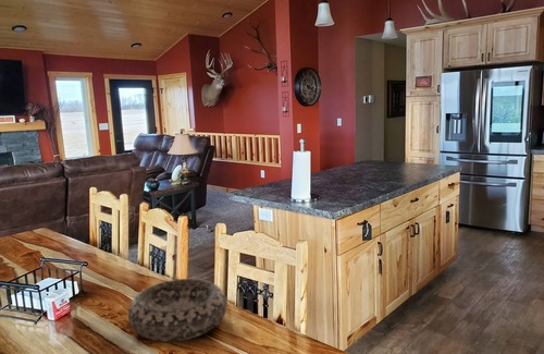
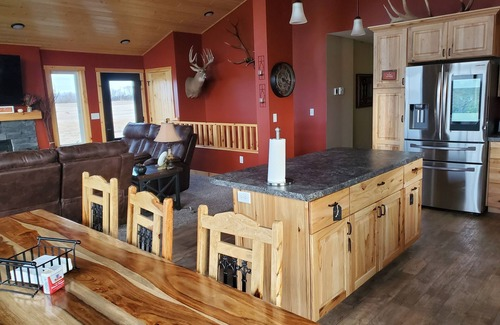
- decorative bowl (178, 307)
